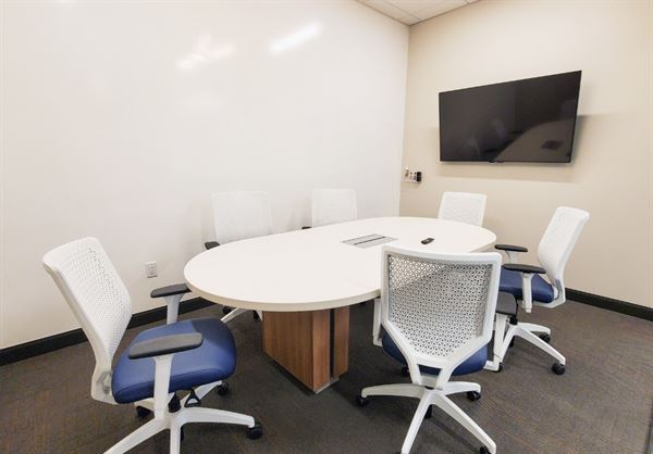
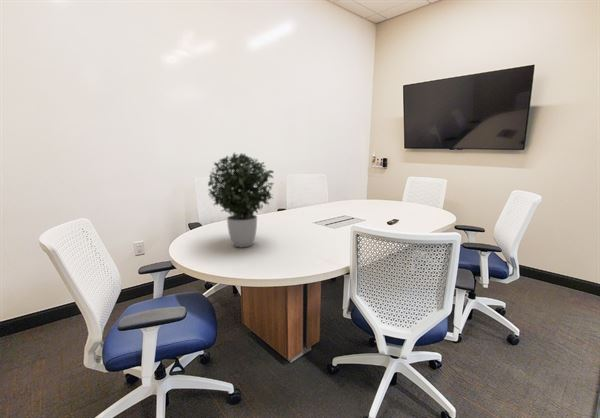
+ potted plant (241, 199)
